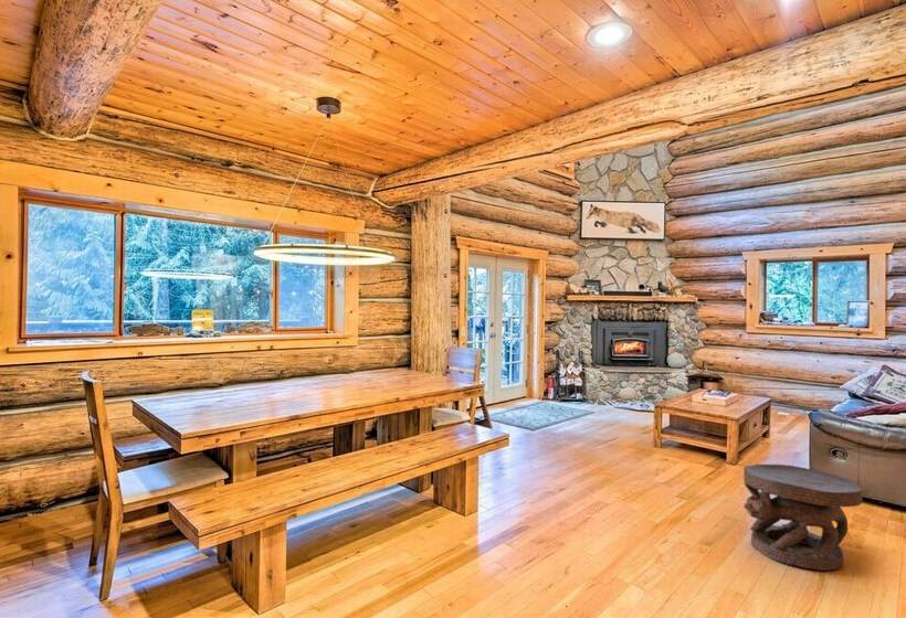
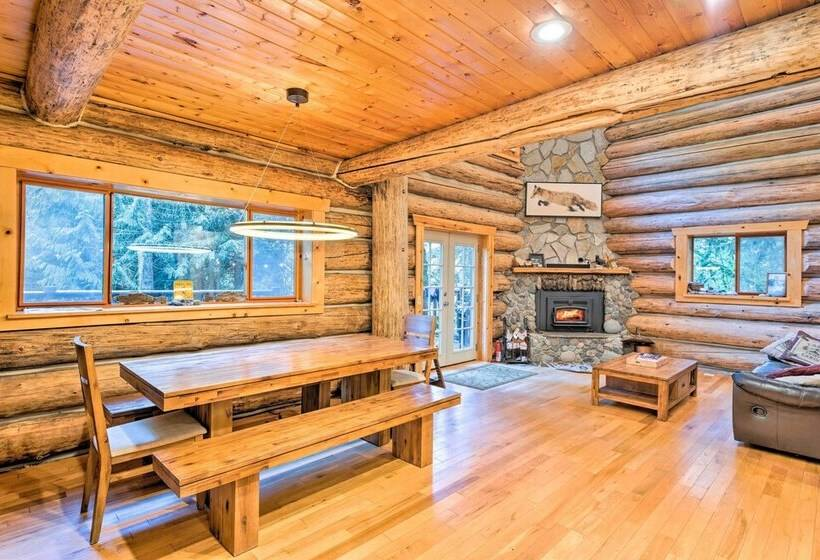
- carved stool (796, 512)
